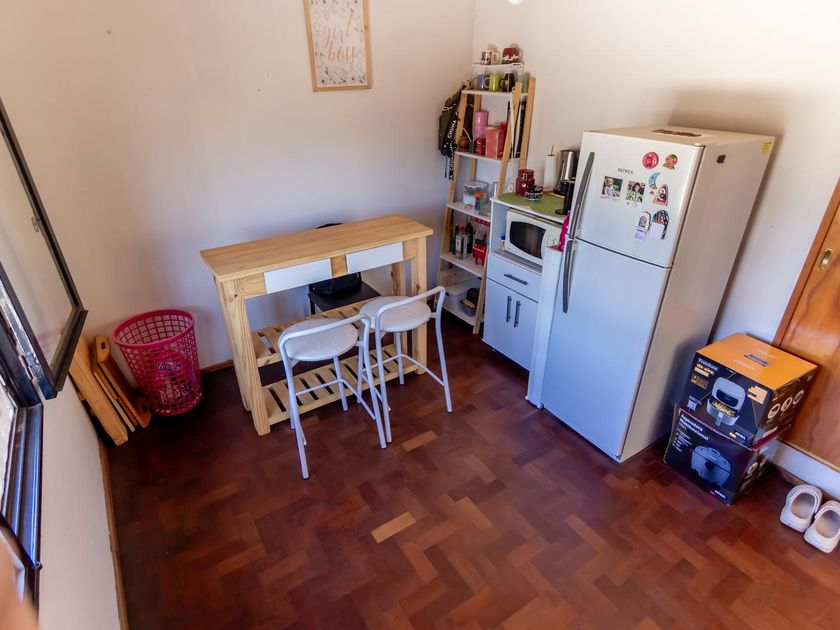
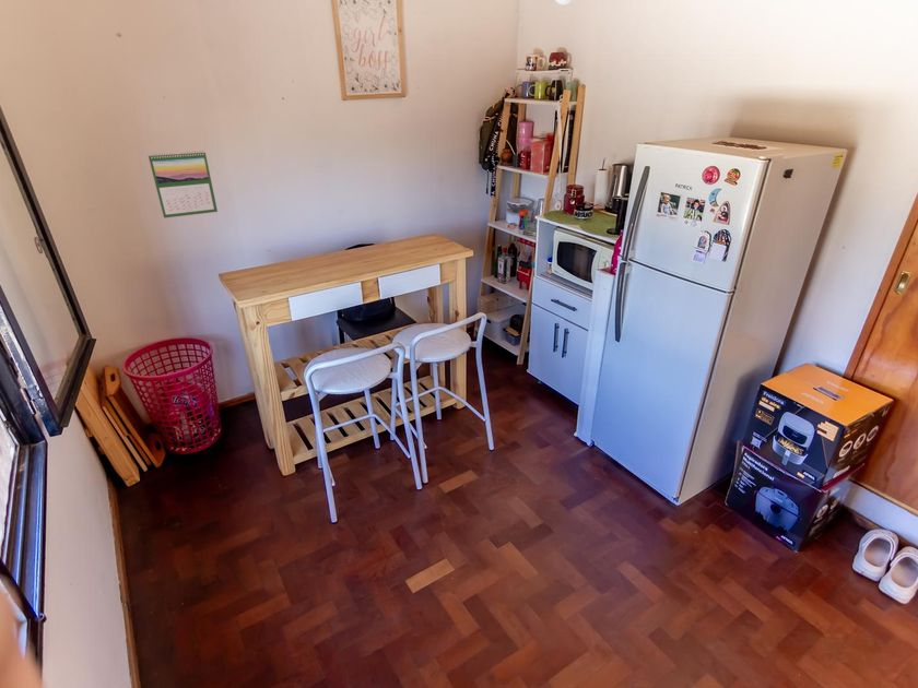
+ calendar (184, 183)
